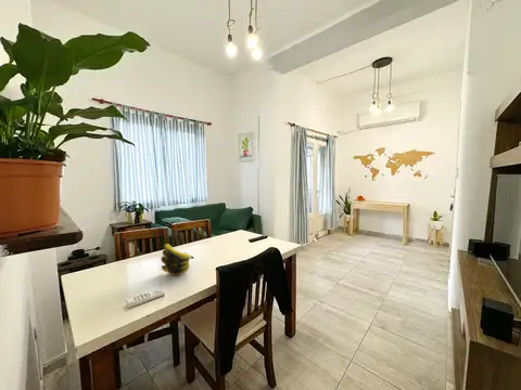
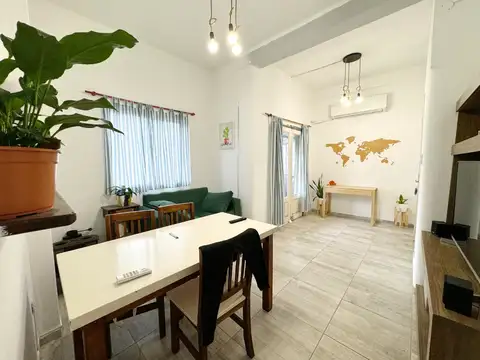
- banana (177, 258)
